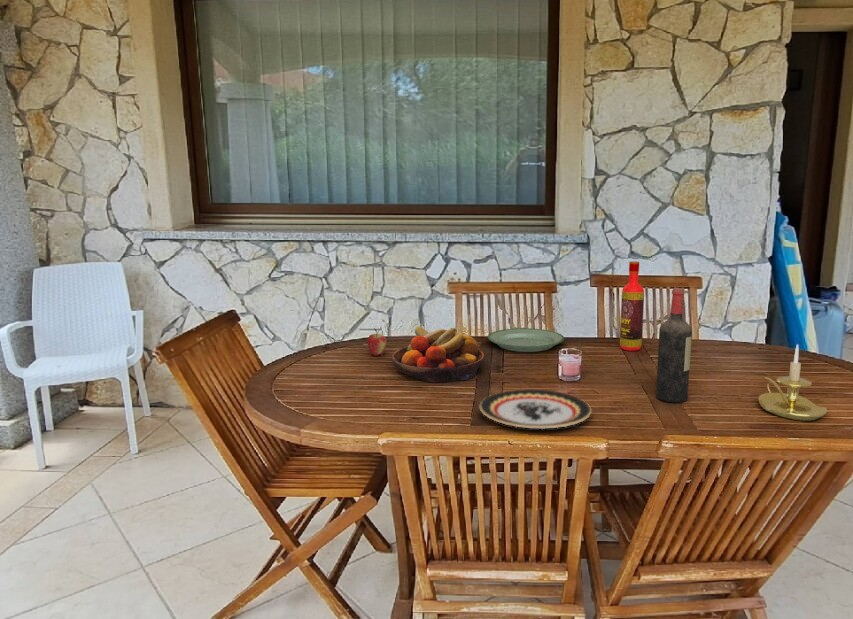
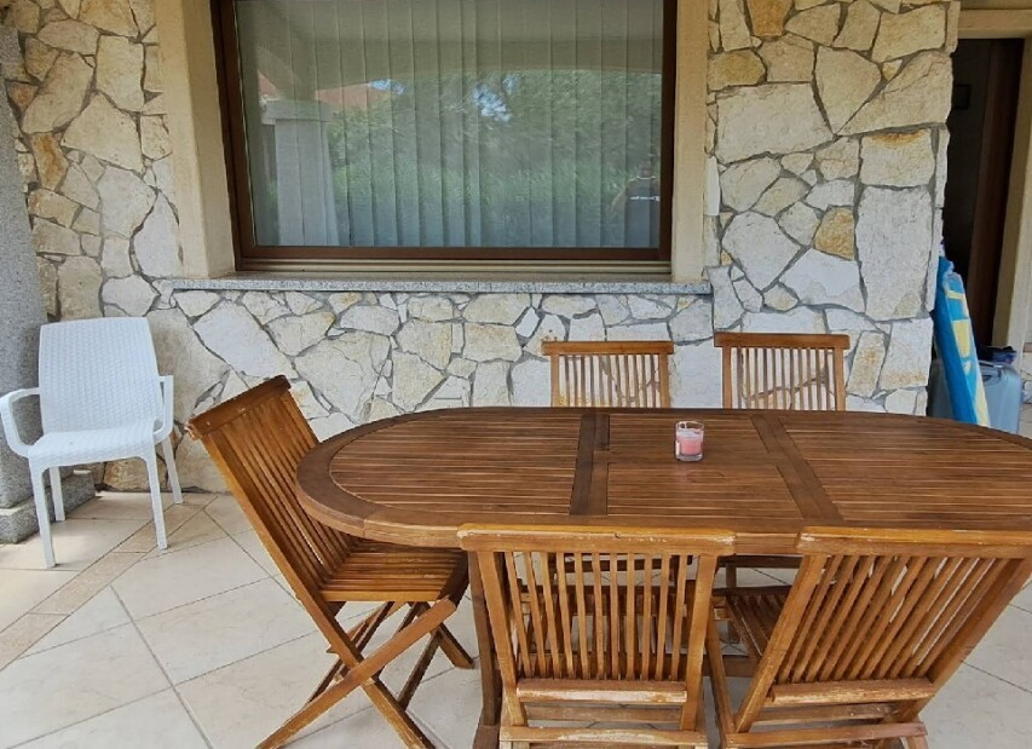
- wine bottle (674, 344)
- bottle (632, 305)
- fruit bowl (437, 351)
- plate (525, 340)
- candle holder (790, 376)
- plate (534, 410)
- fruit (376, 340)
